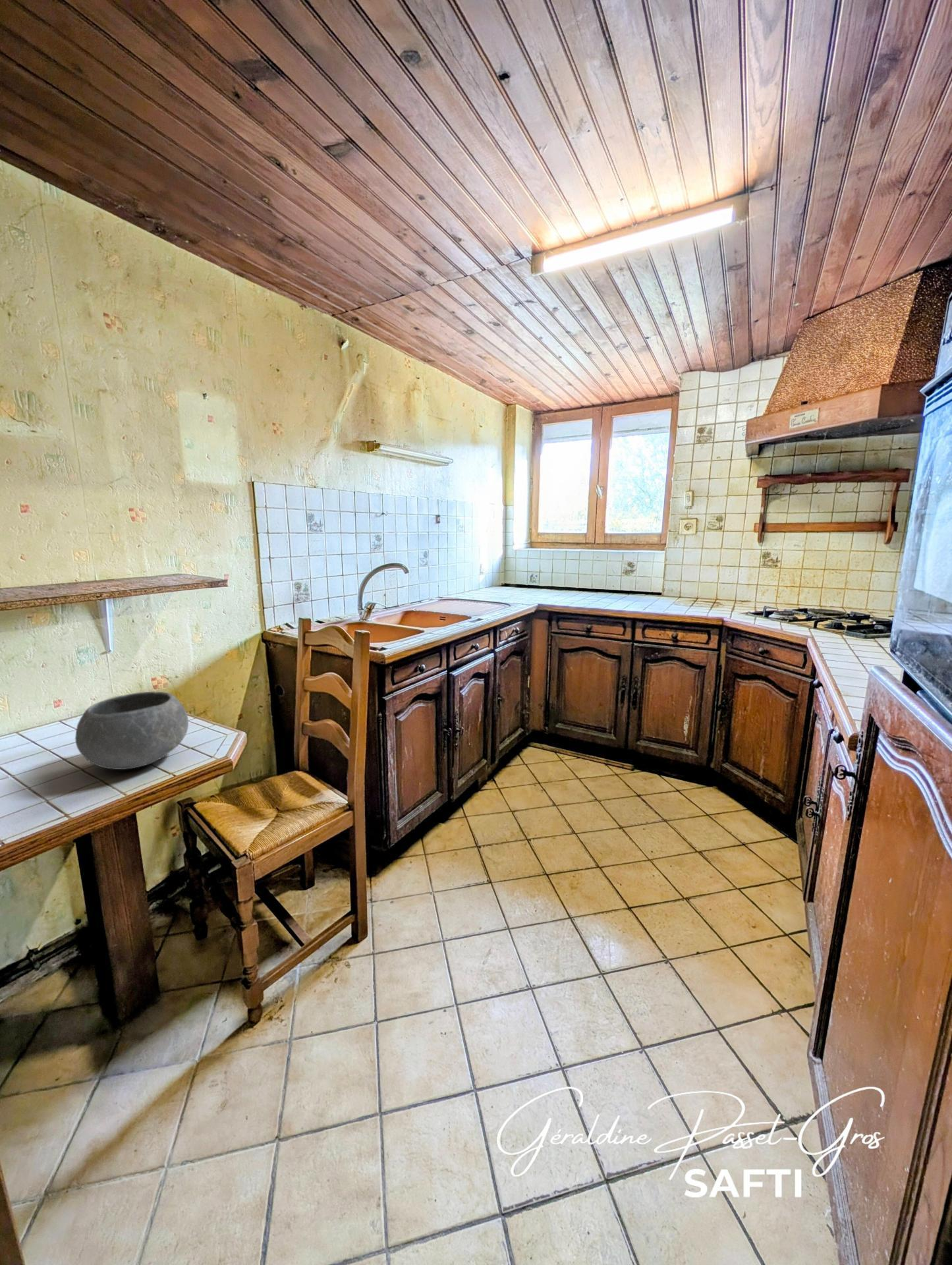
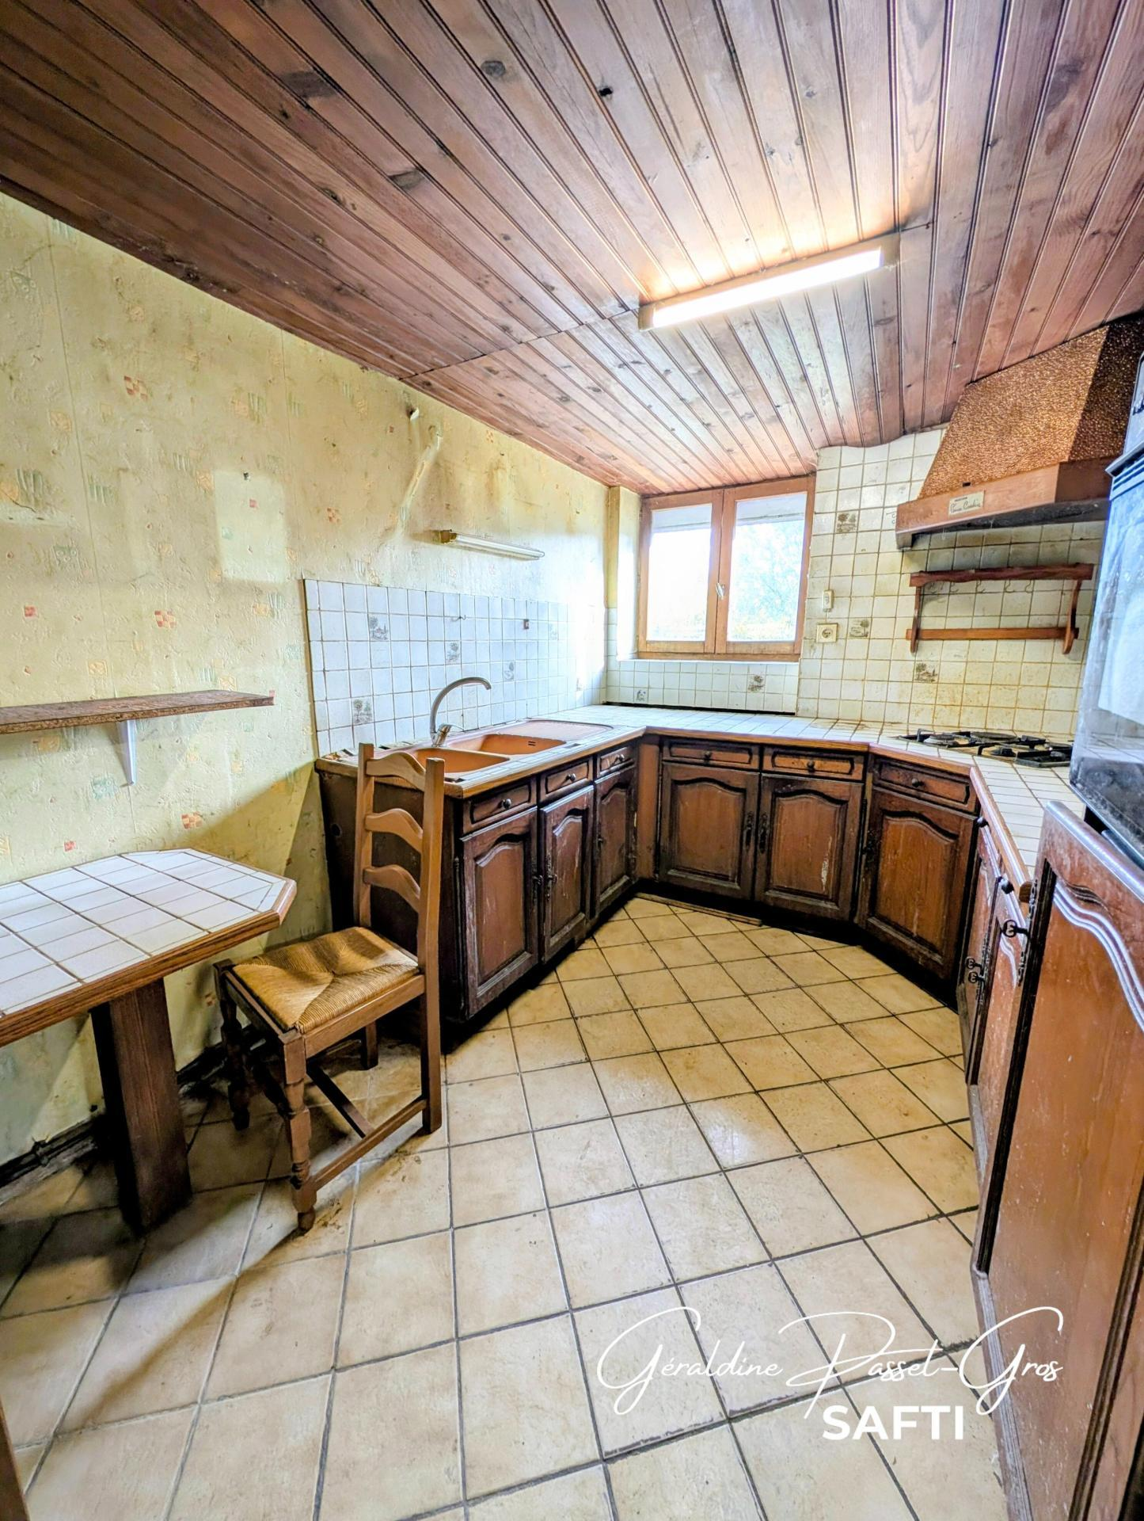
- bowl (135, 731)
